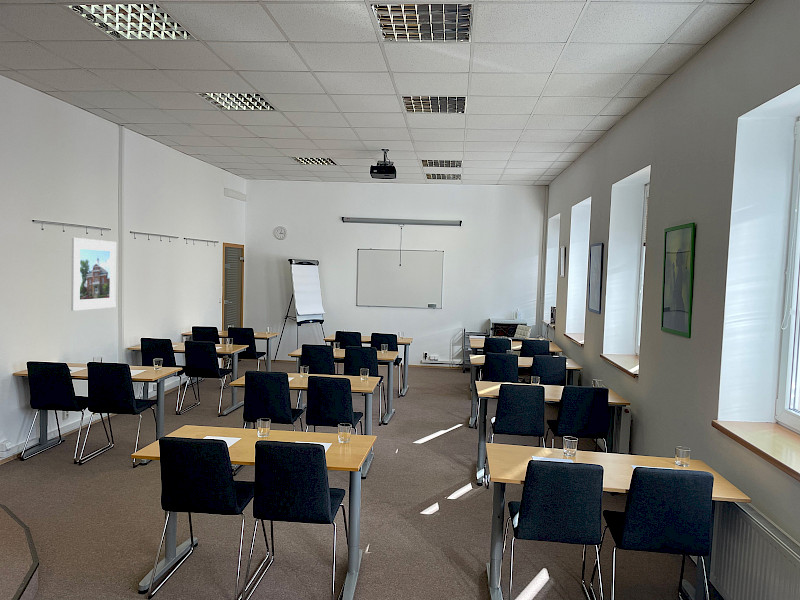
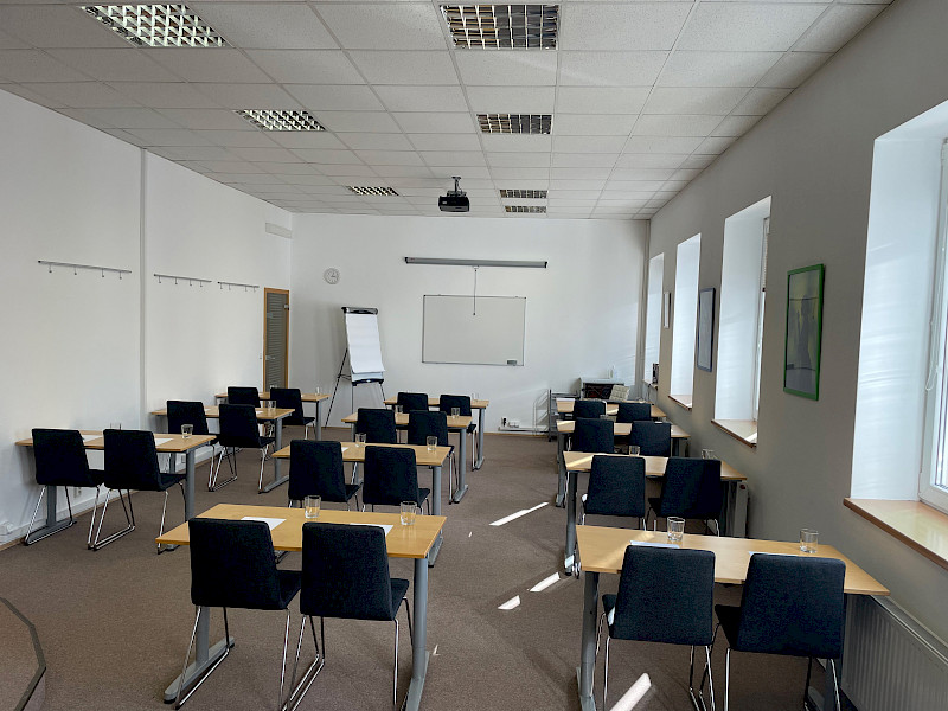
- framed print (95, 274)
